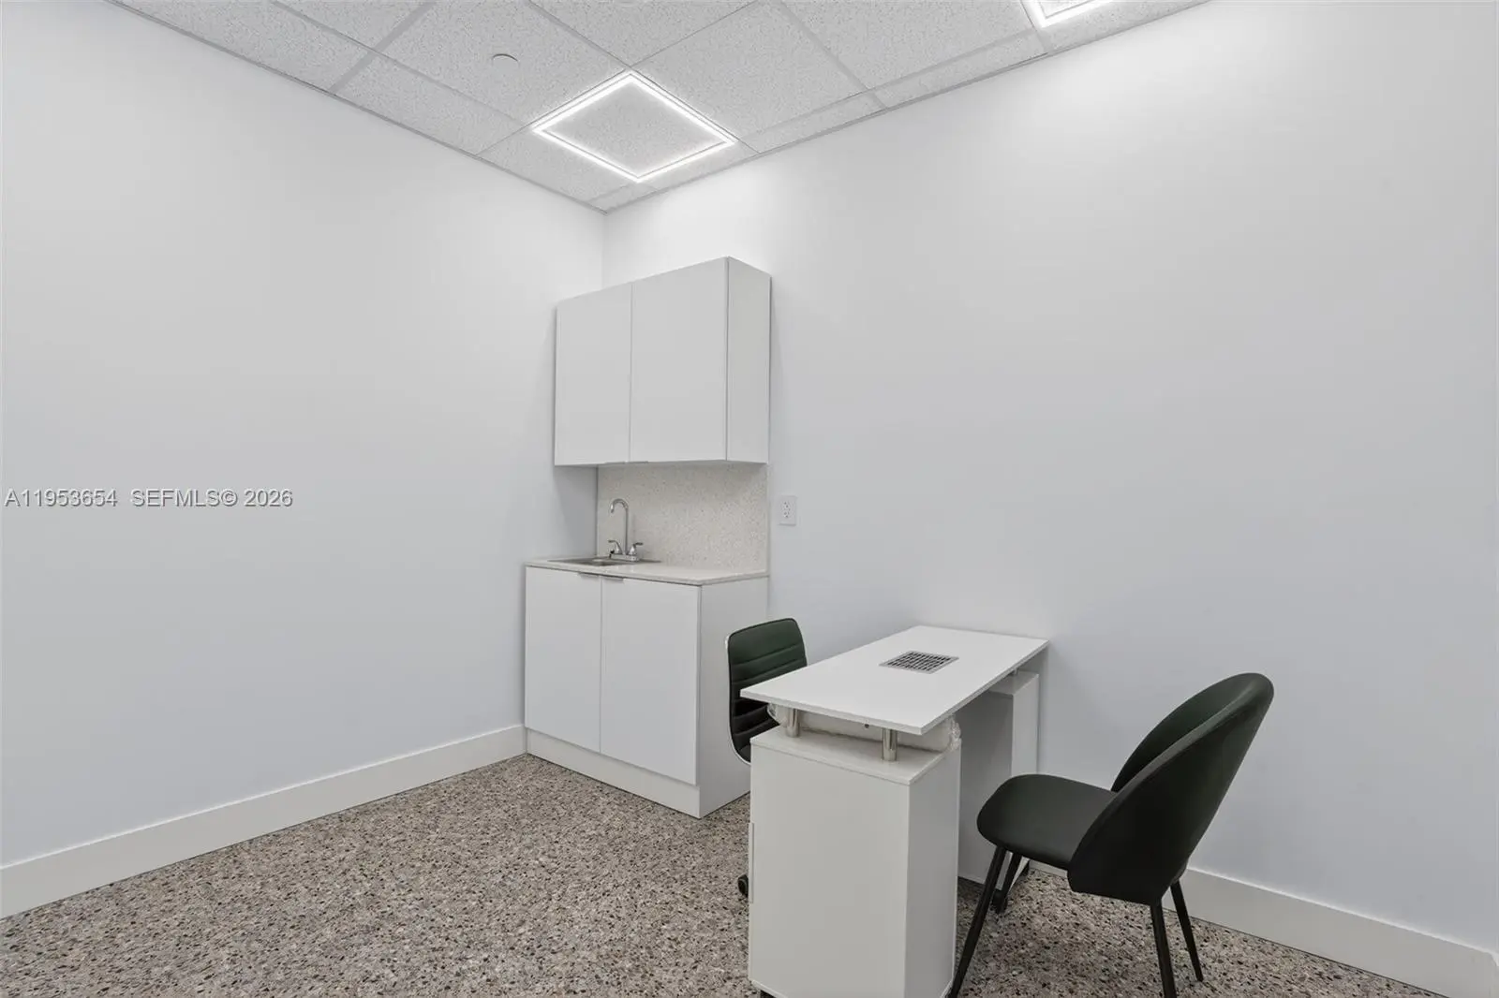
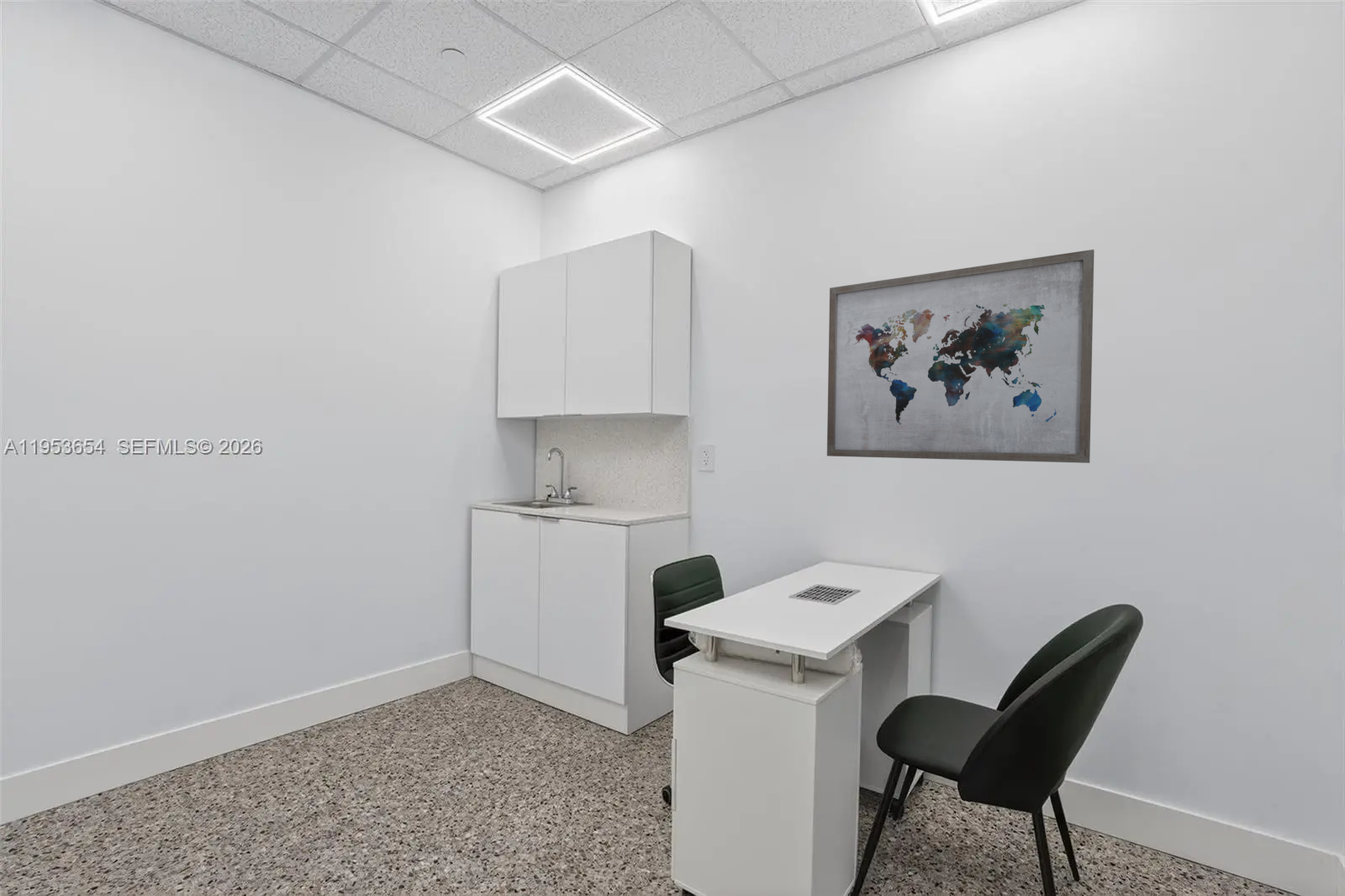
+ wall art (944, 365)
